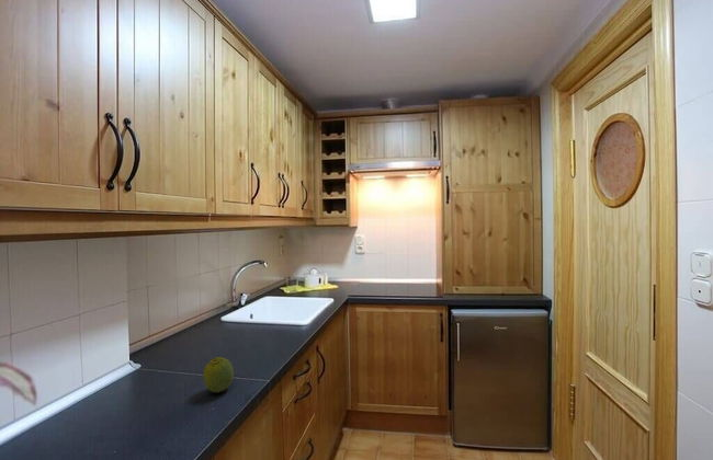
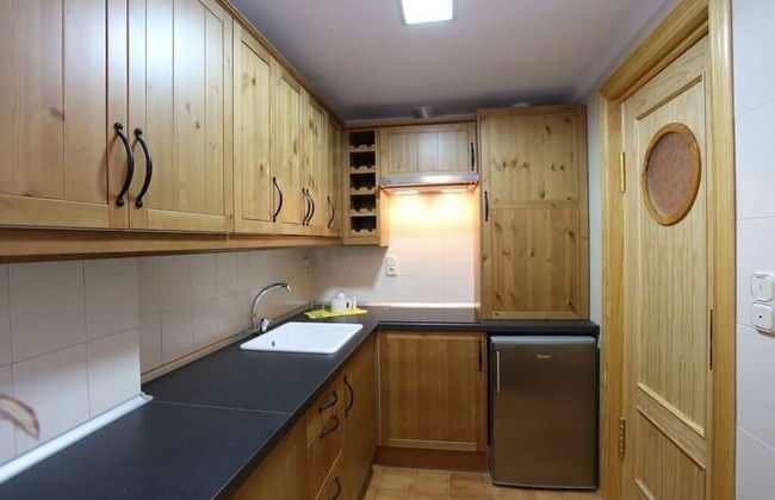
- fruit (218, 373)
